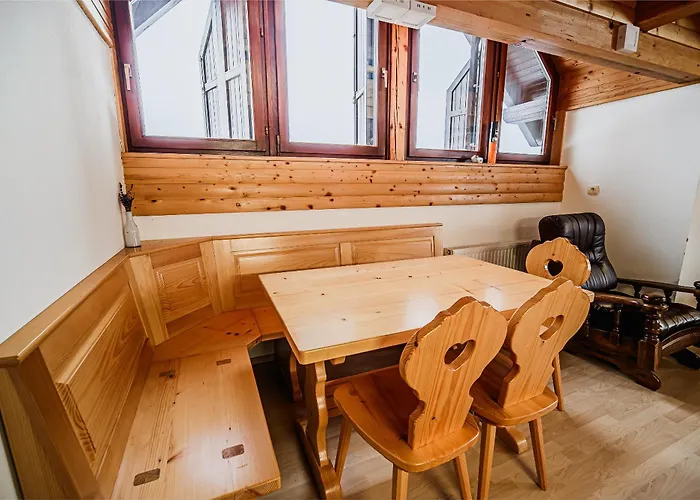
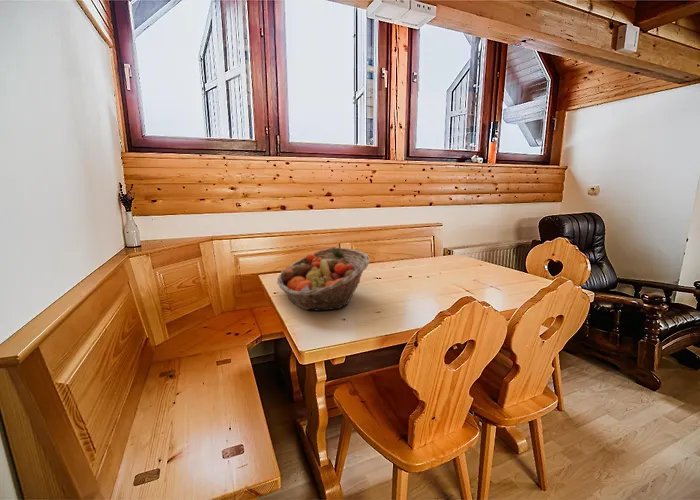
+ fruit basket (322, 276)
